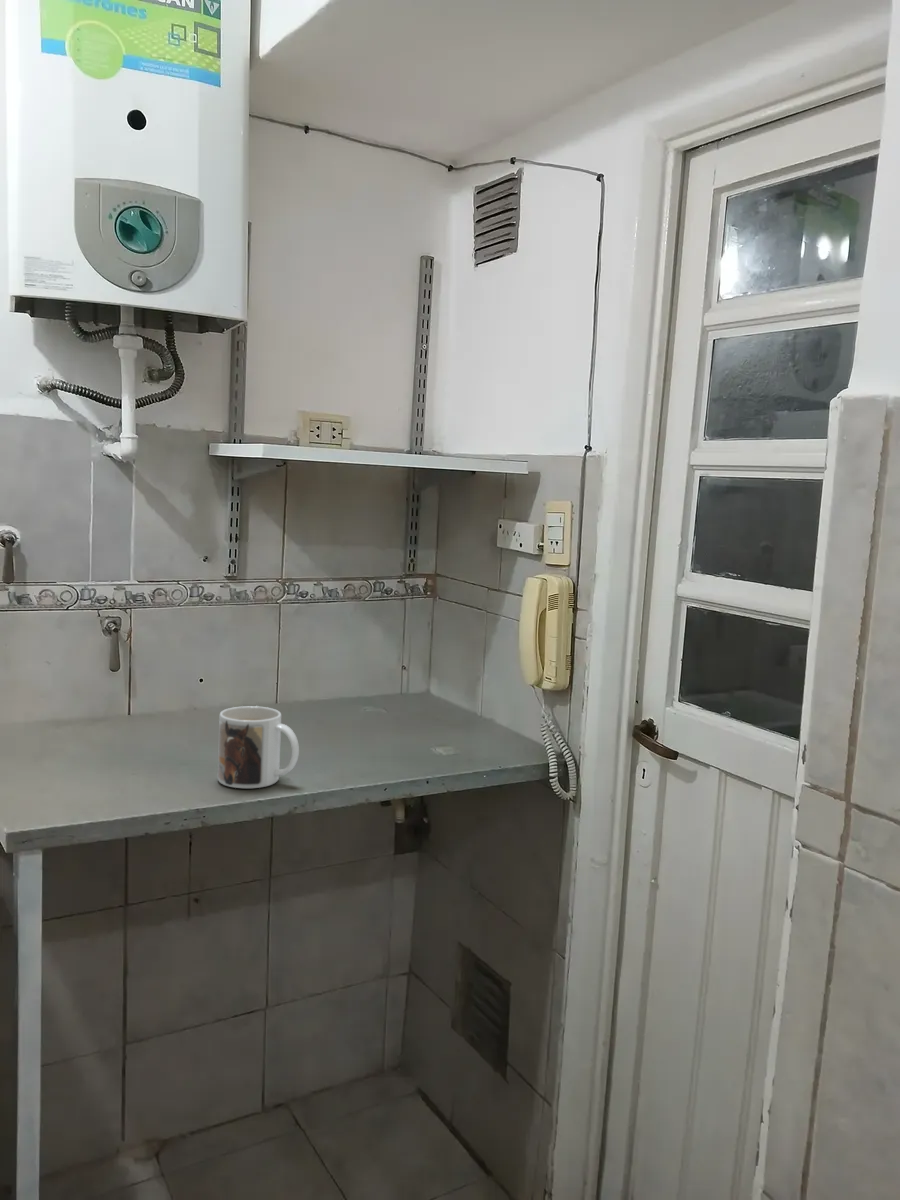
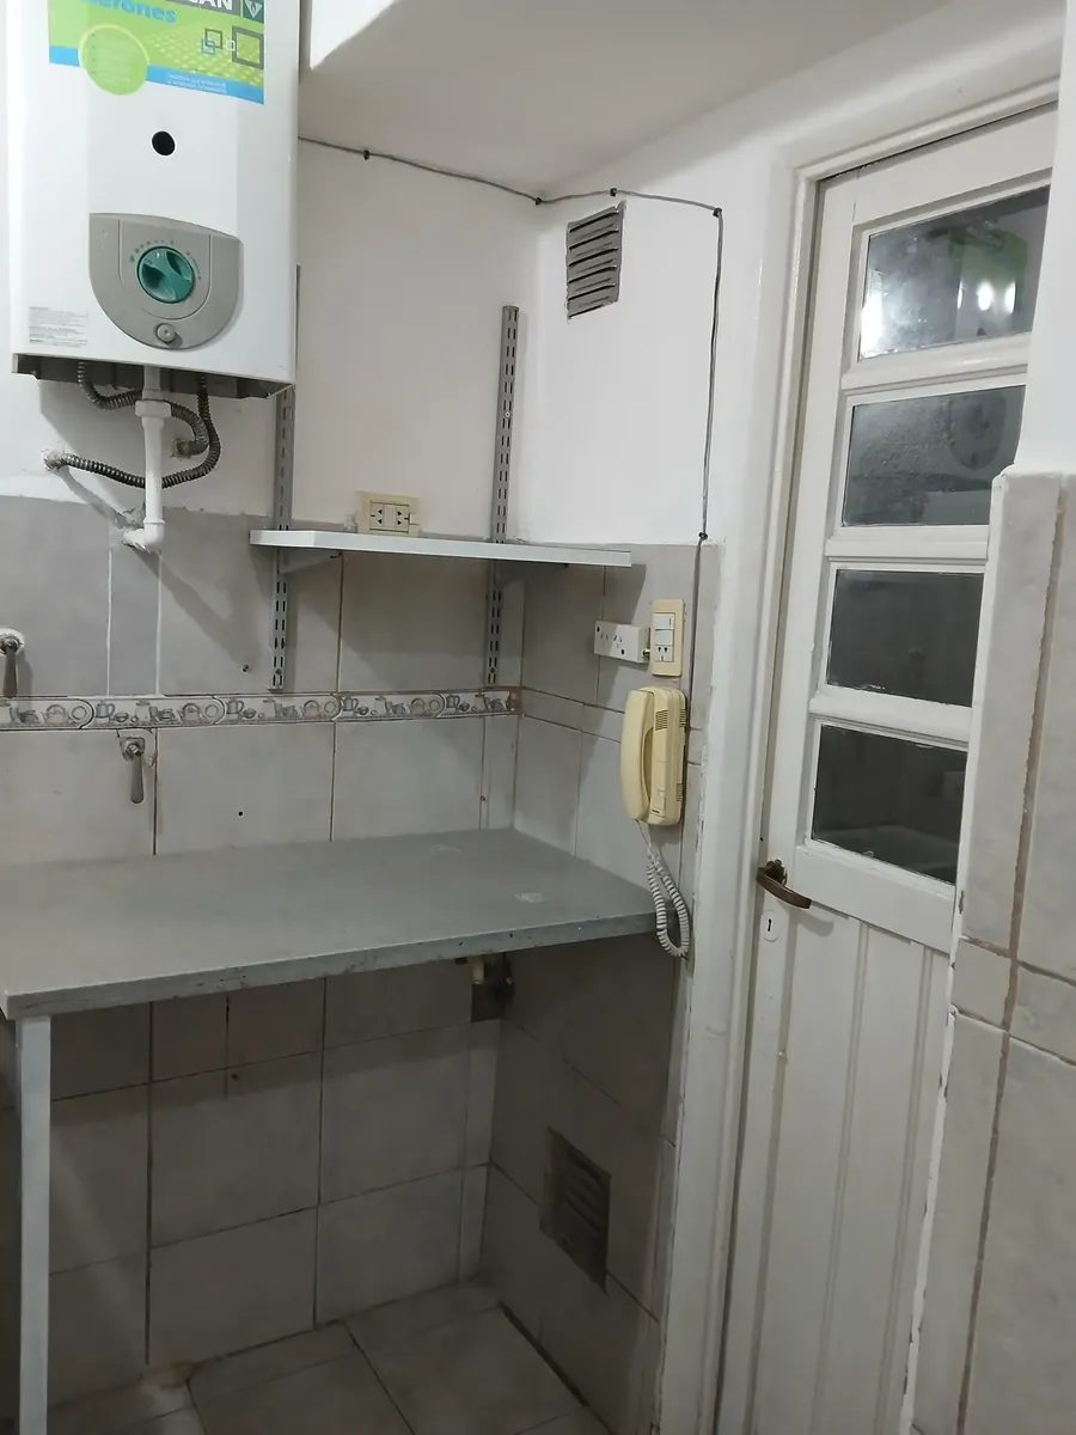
- mug (254, 747)
